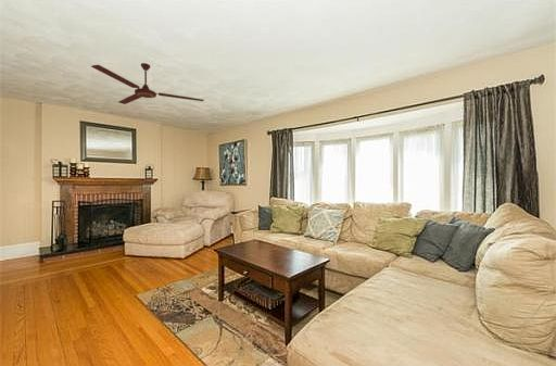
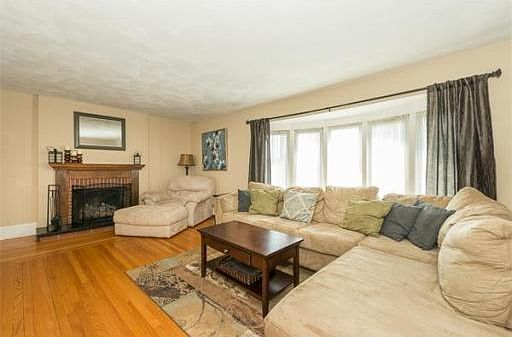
- ceiling fan (153, 91)
